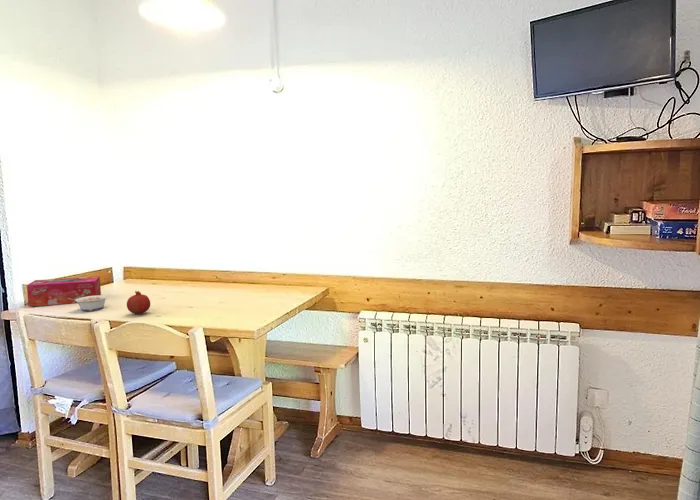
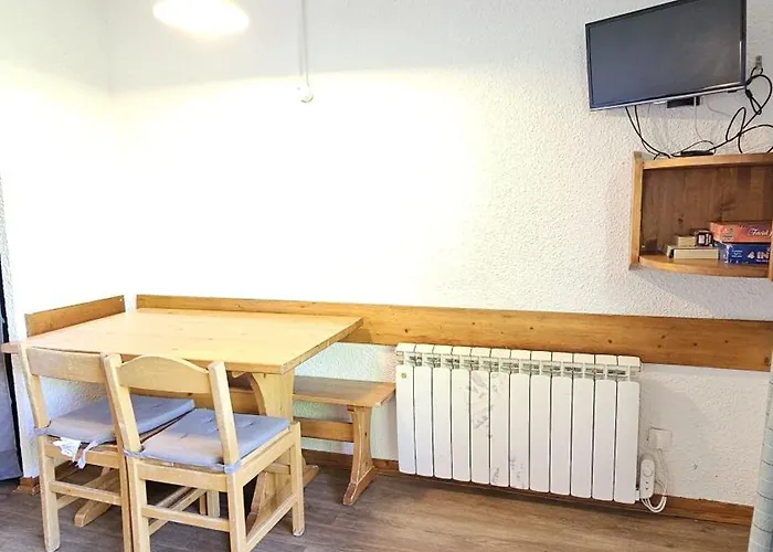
- tissue box (65, 290)
- fruit (138, 302)
- legume (90, 302)
